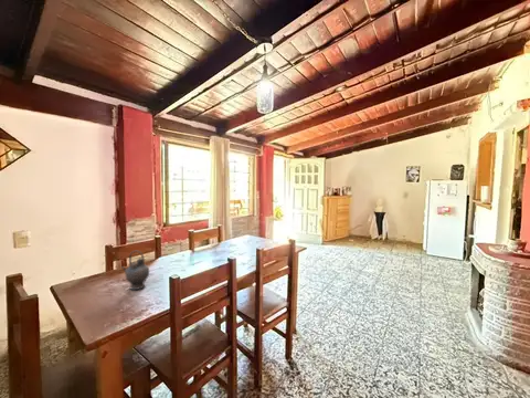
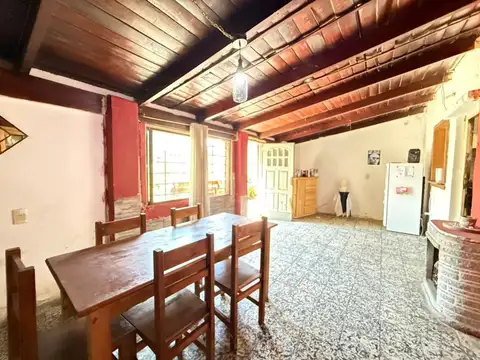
- teapot (135, 269)
